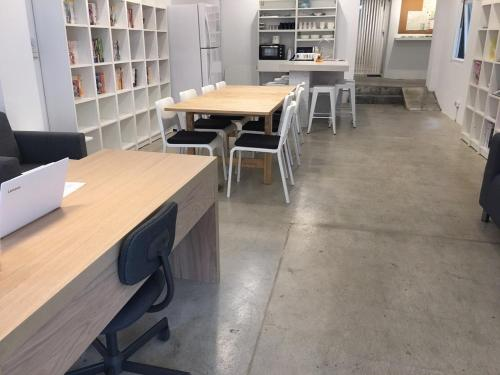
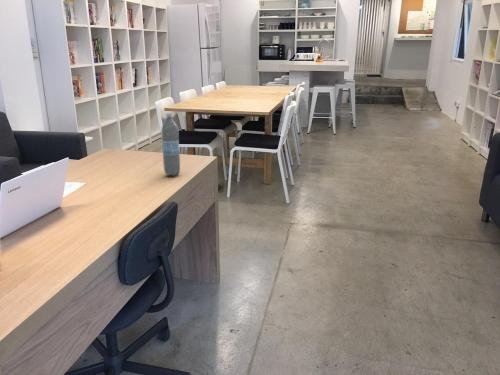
+ water bottle (170, 145)
